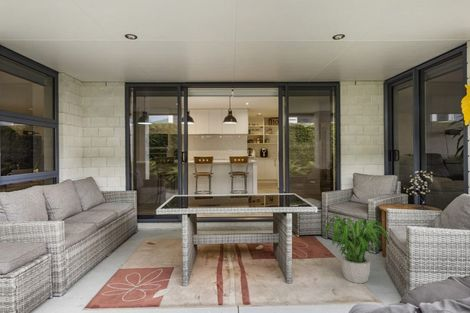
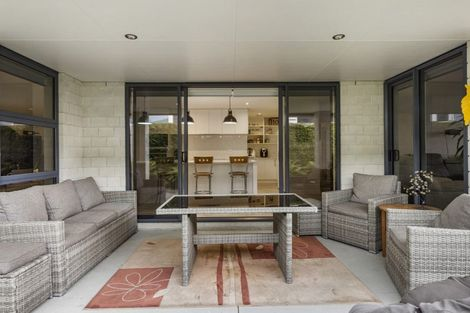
- potted plant (355, 249)
